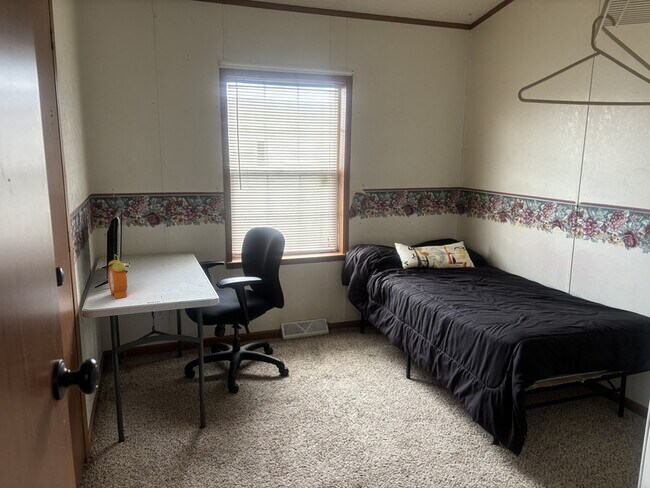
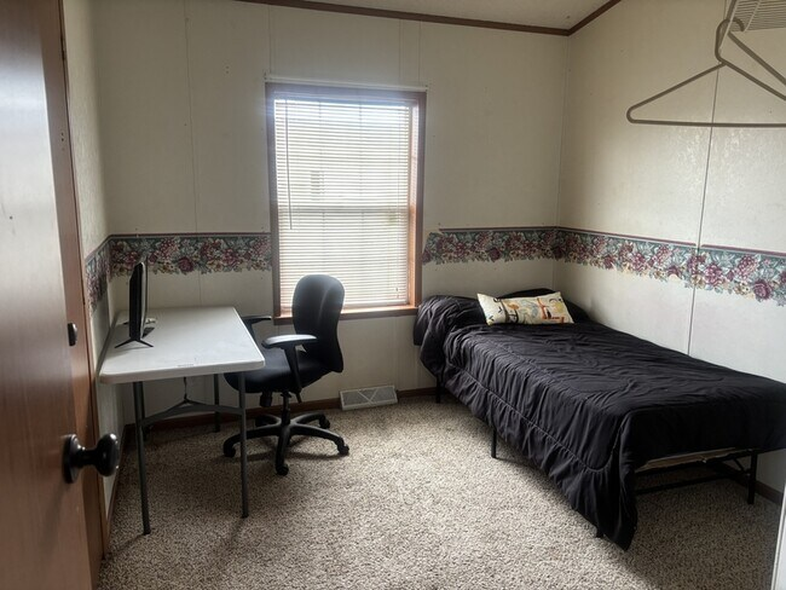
- alarm clock (117, 275)
